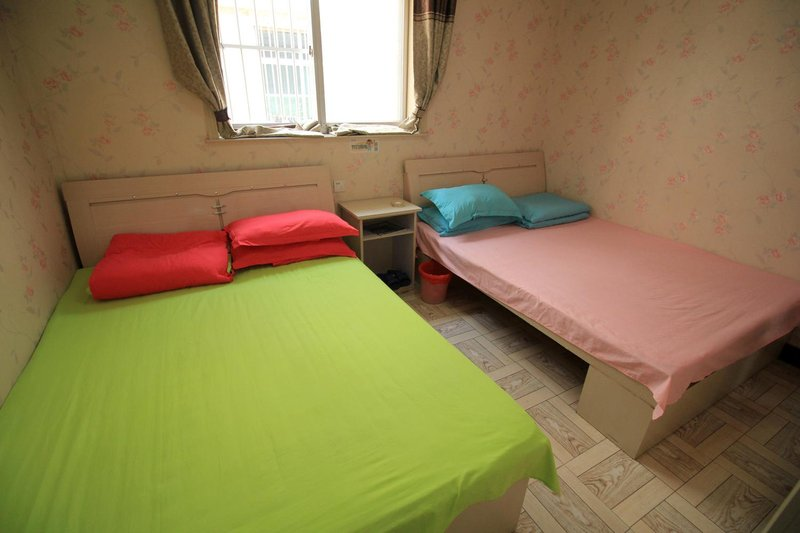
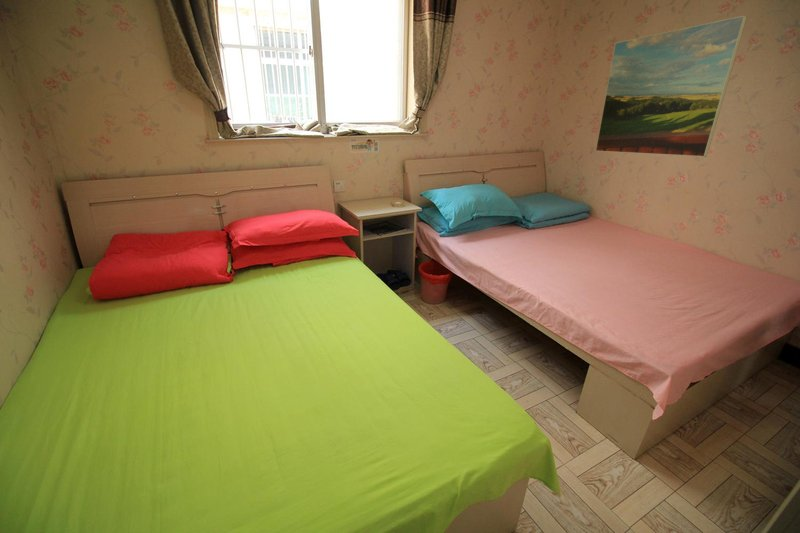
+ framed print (657, 95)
